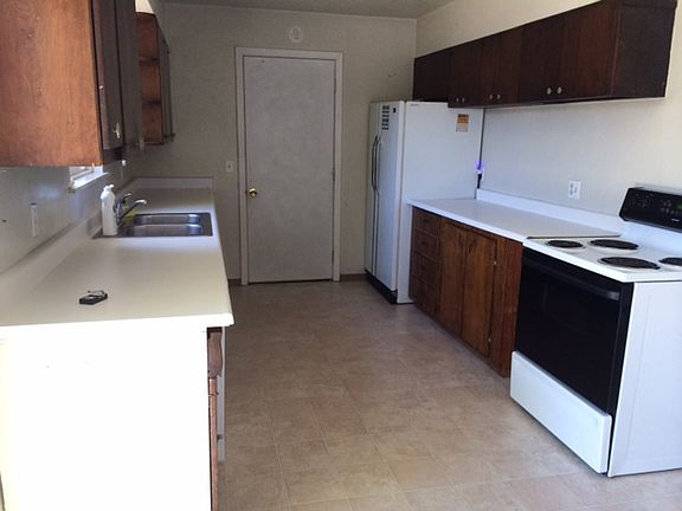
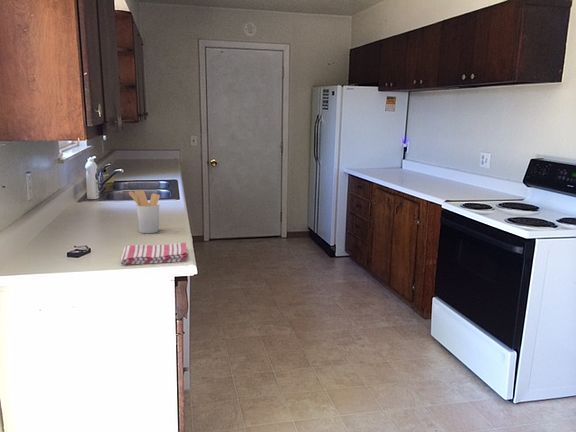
+ utensil holder (144, 210)
+ dish towel (155, 251)
